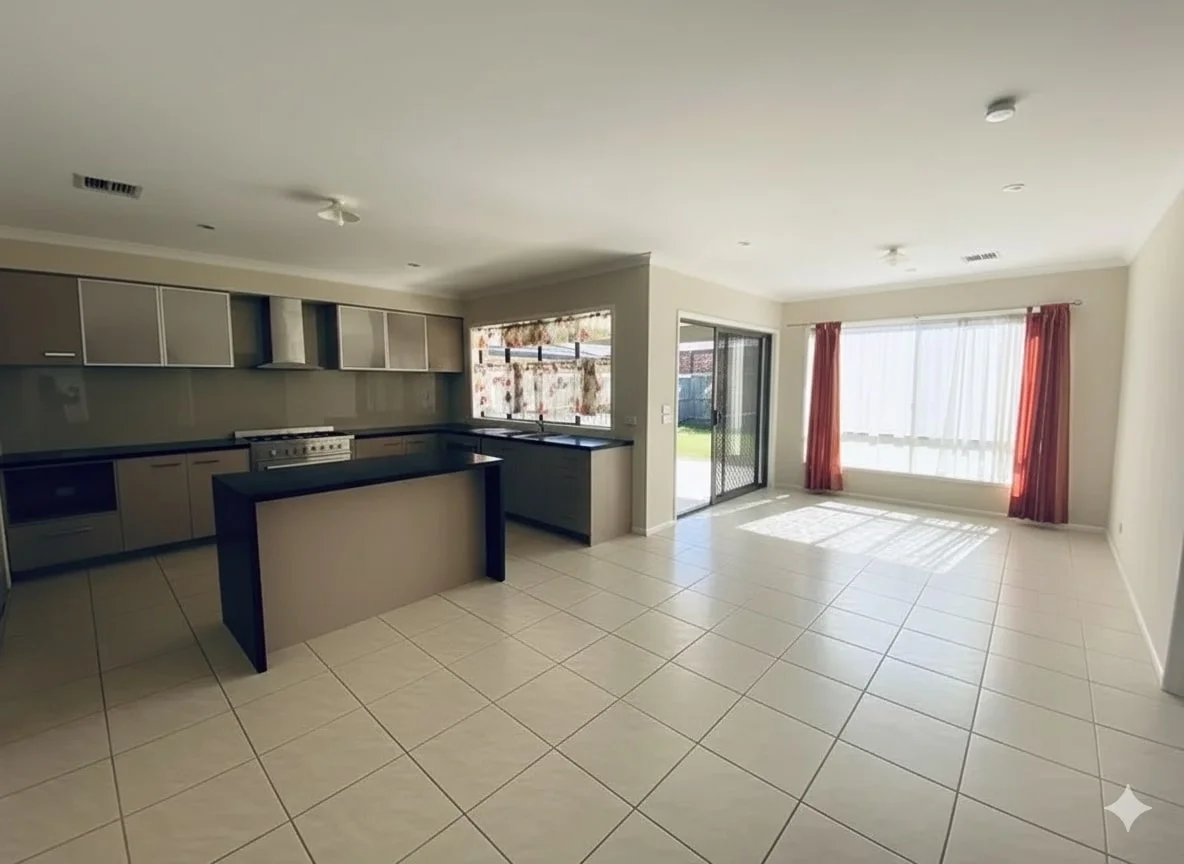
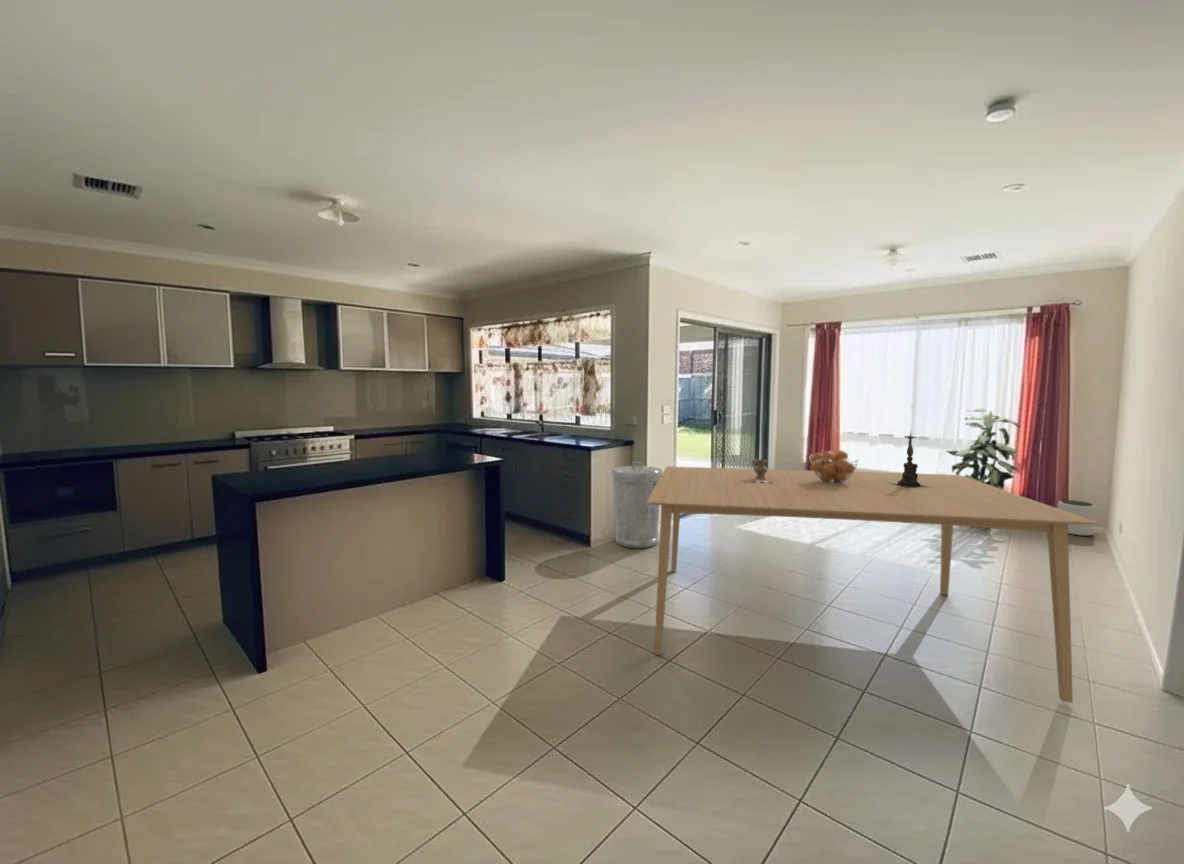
+ trash can (636, 502)
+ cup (761, 470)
+ plant pot (1075, 514)
+ indoor plant (979, 466)
+ candle holder (910, 456)
+ dining table (822, 518)
+ fruit basket (833, 466)
